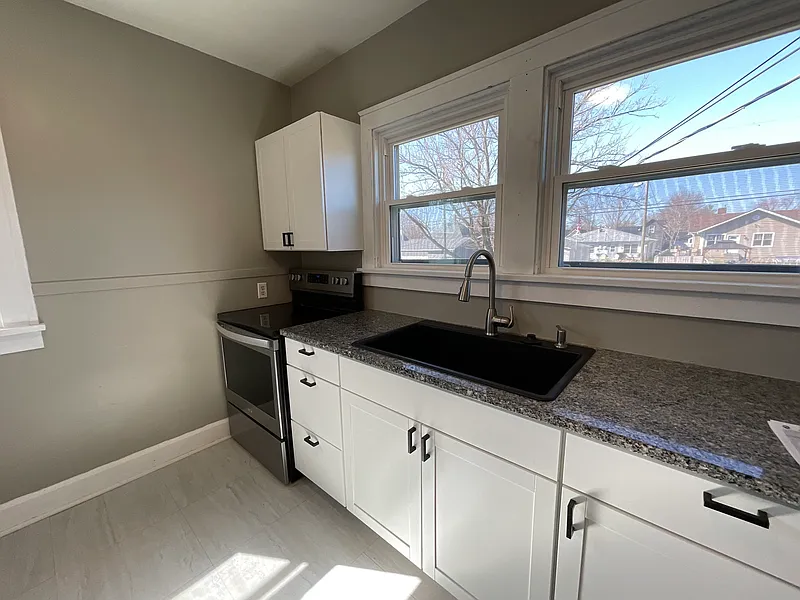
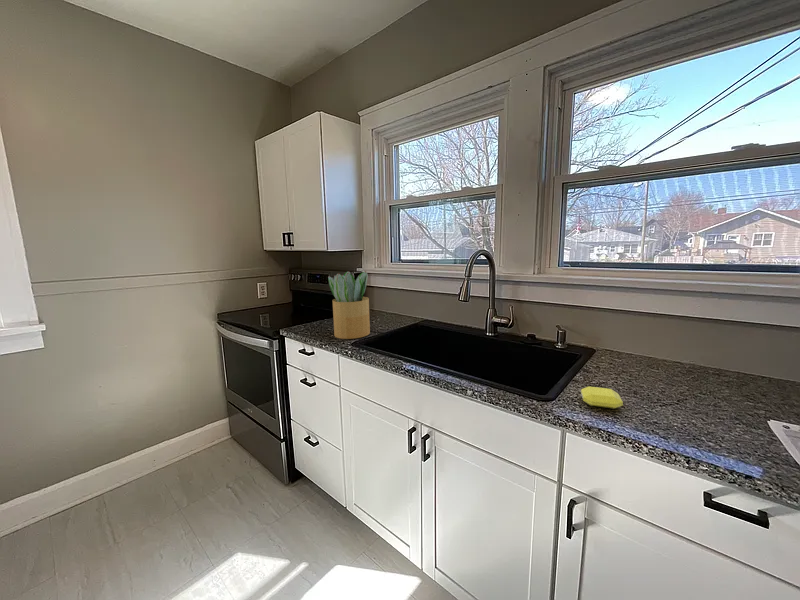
+ soap bar (600, 397)
+ potted plant (353, 302)
